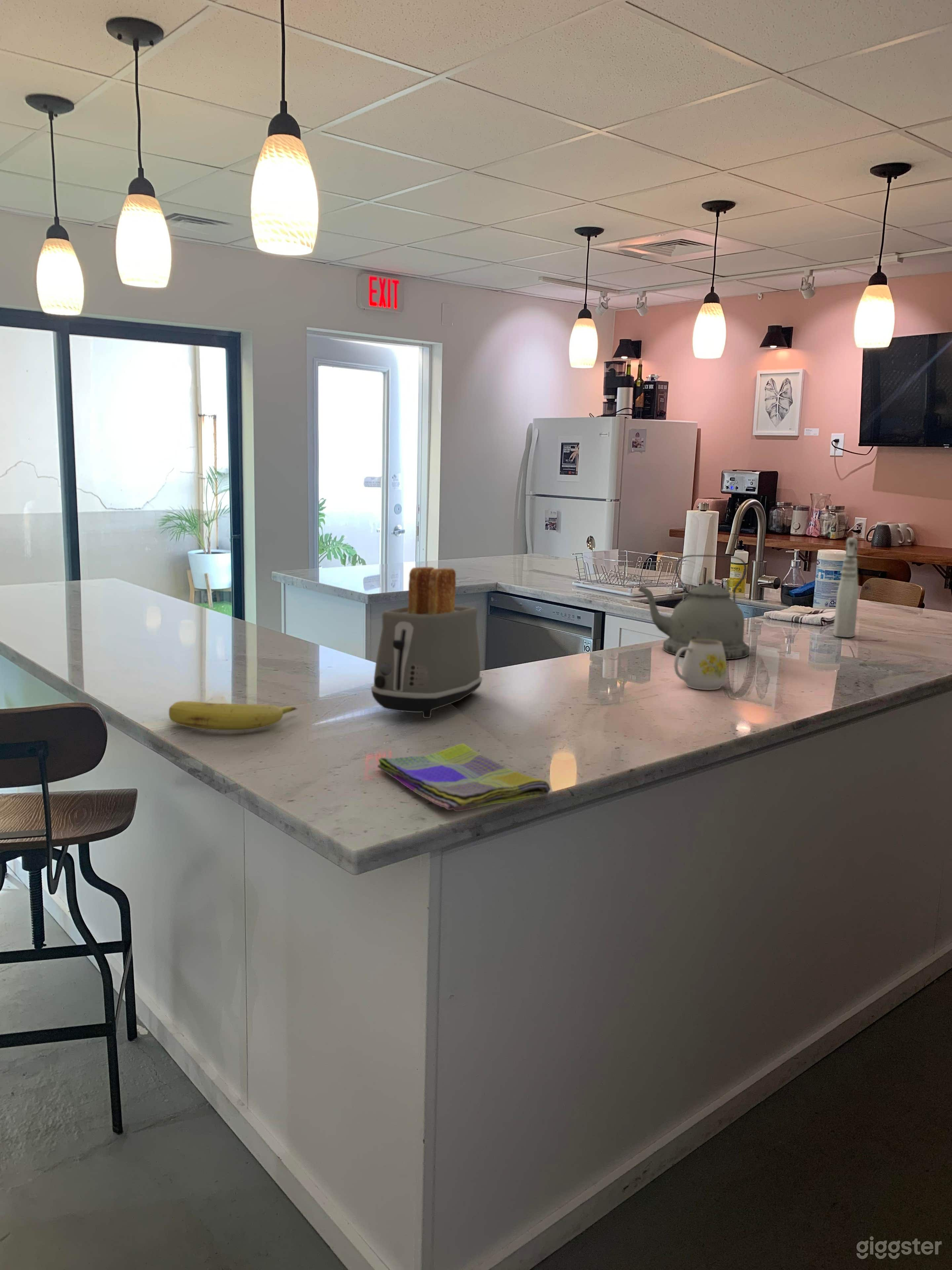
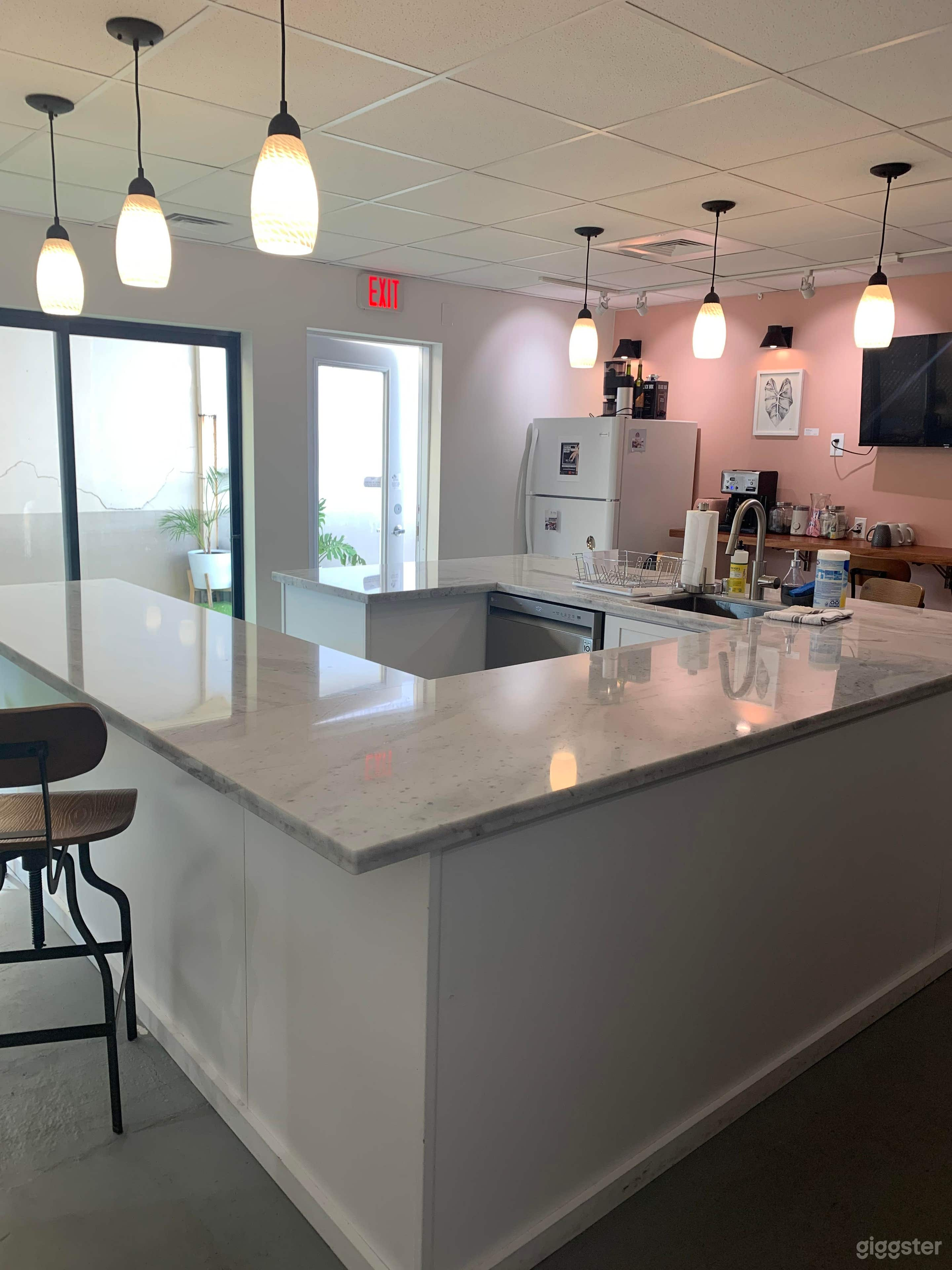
- kettle (703, 604)
- dish towel (462, 775)
- mug (699, 664)
- fruit (232, 708)
- toaster (430, 636)
- spray bottle (848, 586)
